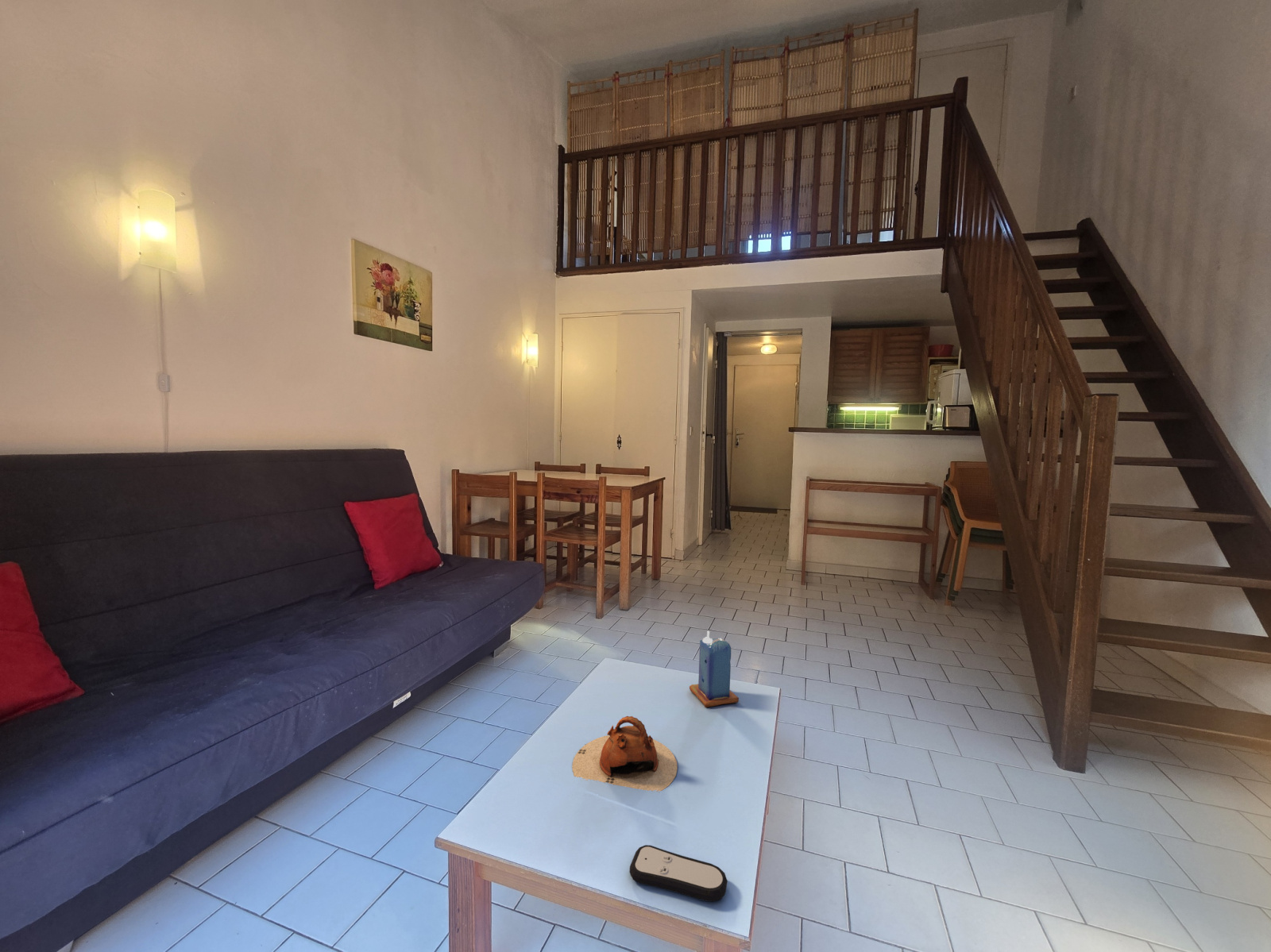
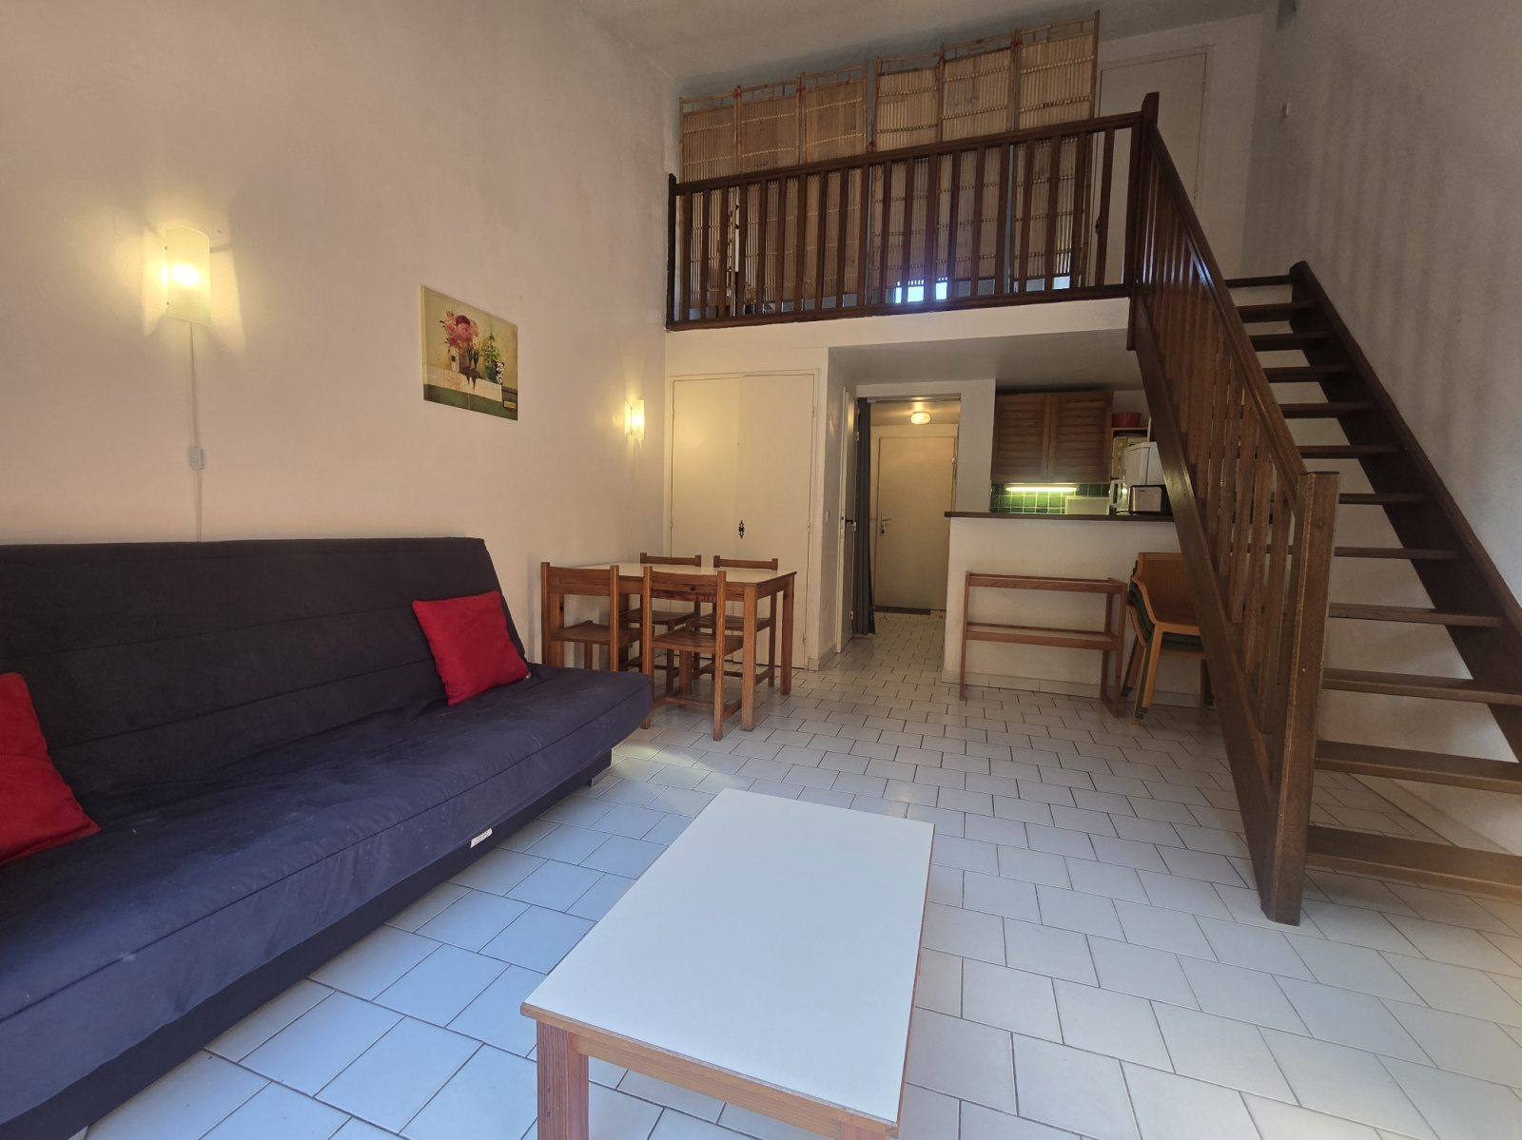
- candle (713, 665)
- teapot (625, 741)
- remote control (678, 873)
